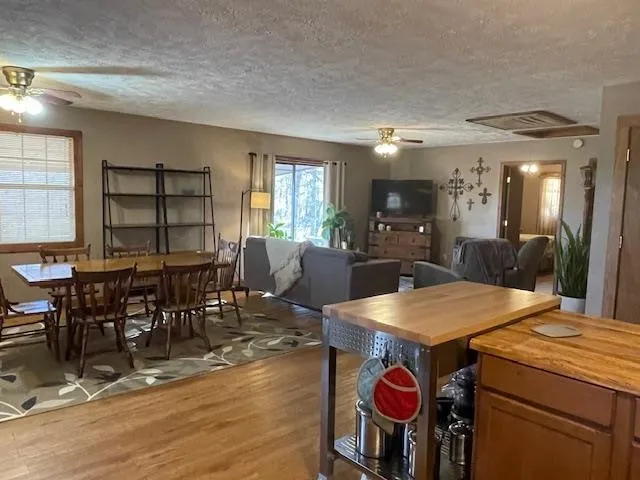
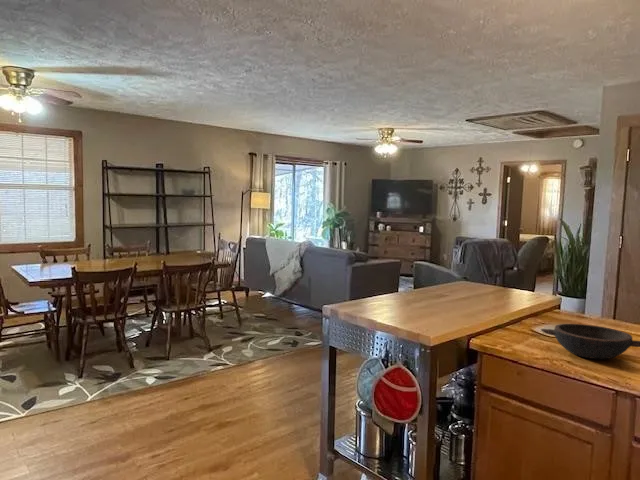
+ bowl (591, 342)
